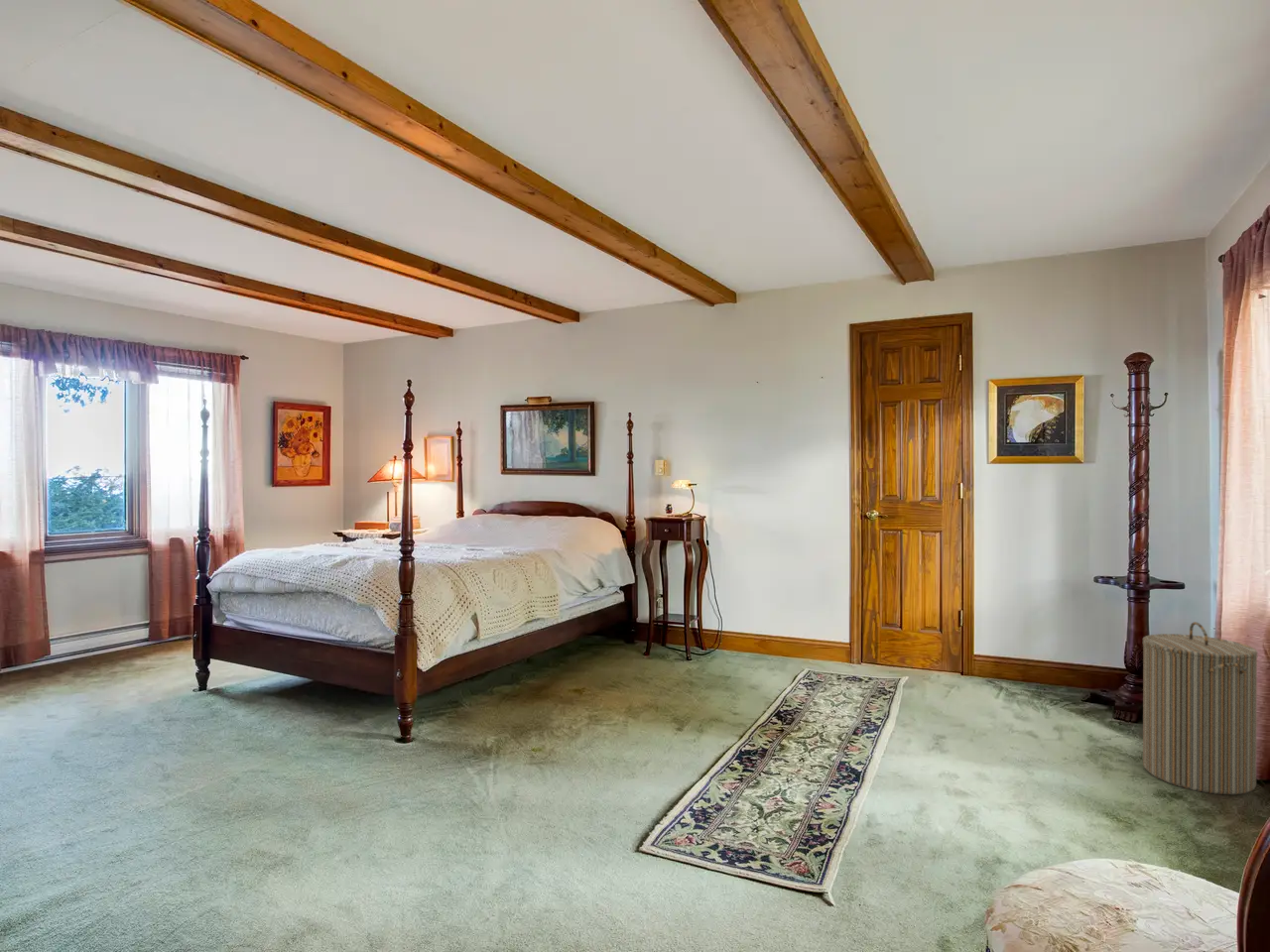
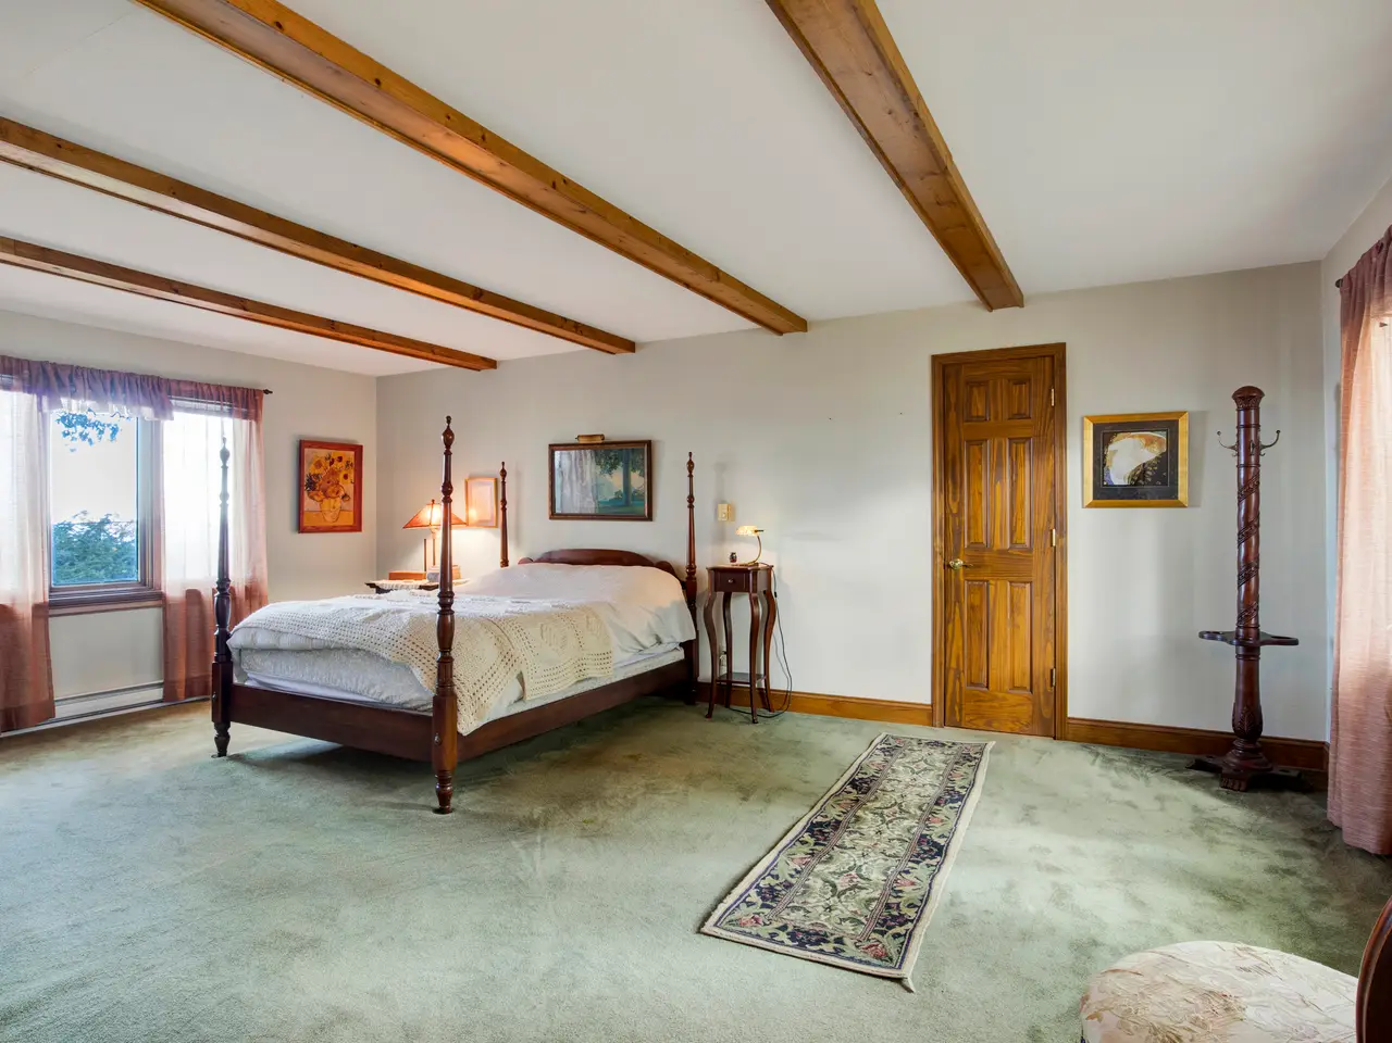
- laundry hamper (1198, 699)
